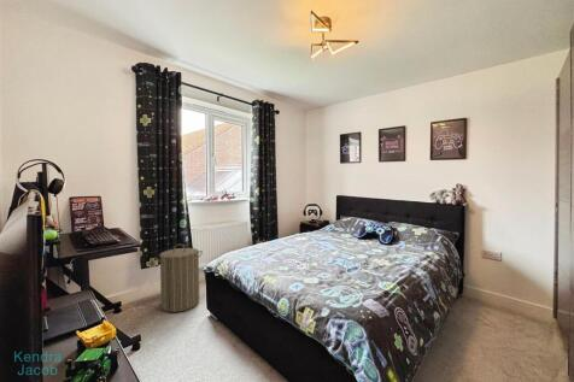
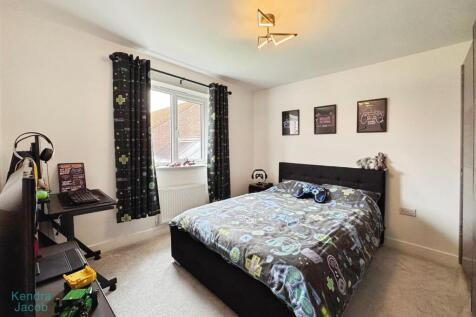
- laundry hamper (180, 274)
